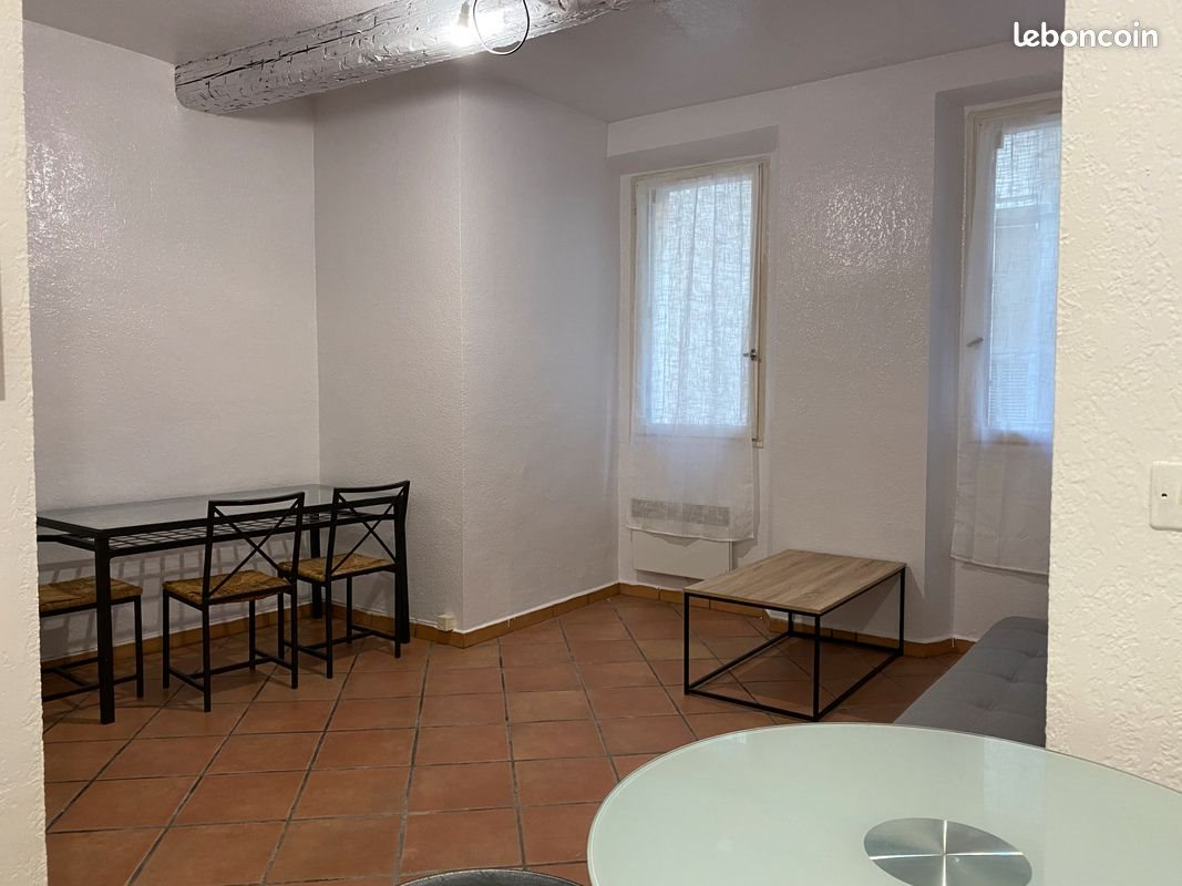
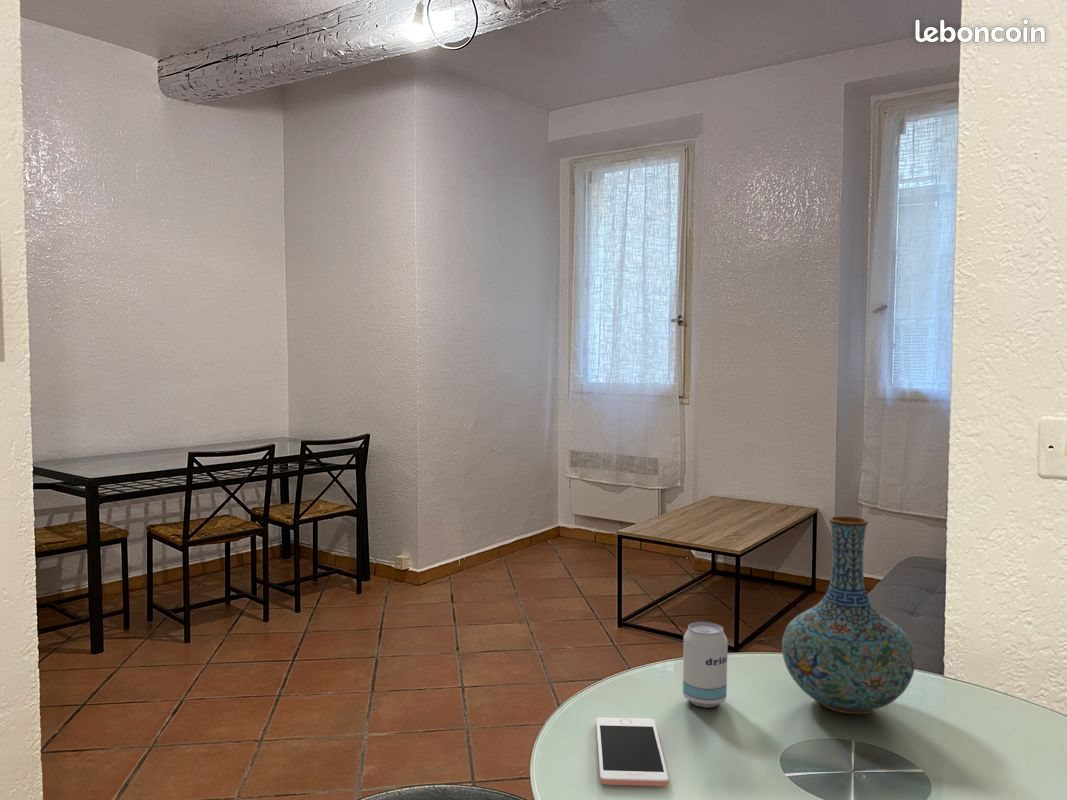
+ vase (847, 612)
+ cell phone (629, 749)
+ beverage can (705, 664)
